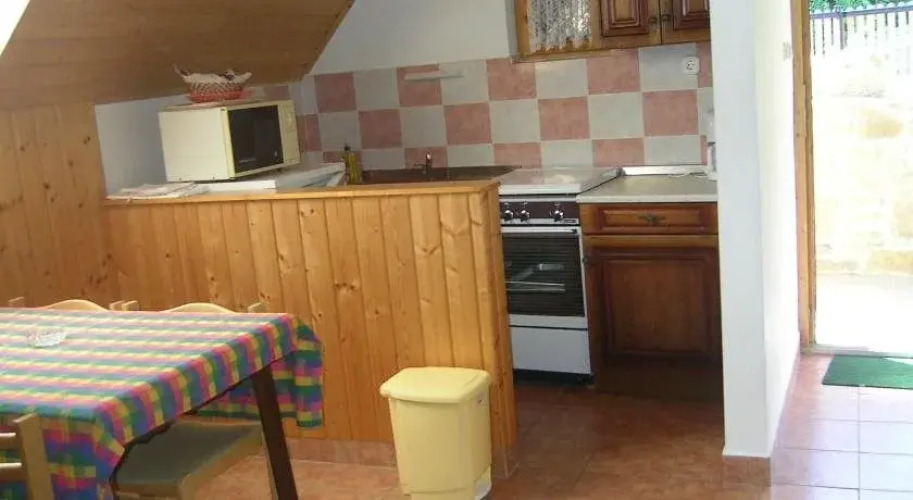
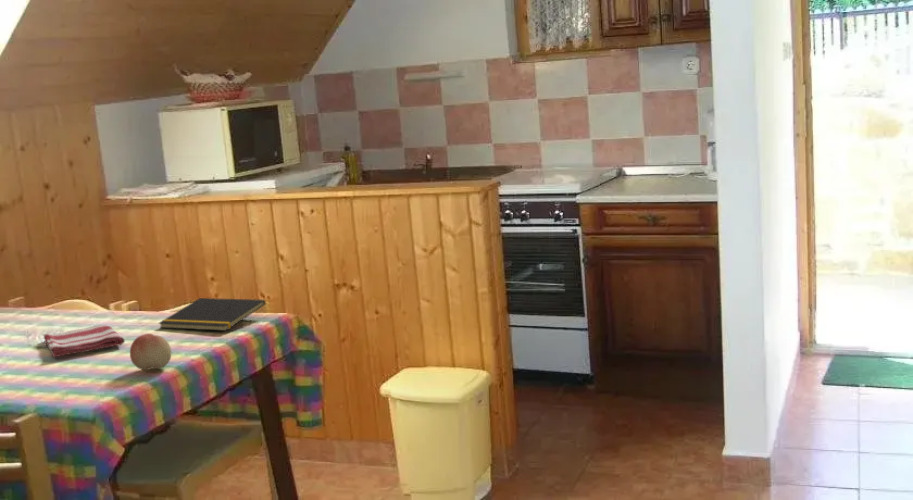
+ notepad (212, 313)
+ dish towel (82, 338)
+ fruit (151, 351)
